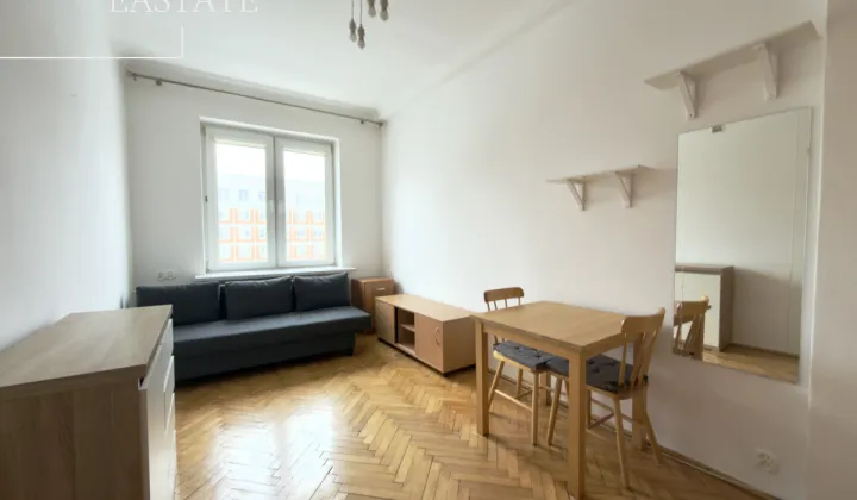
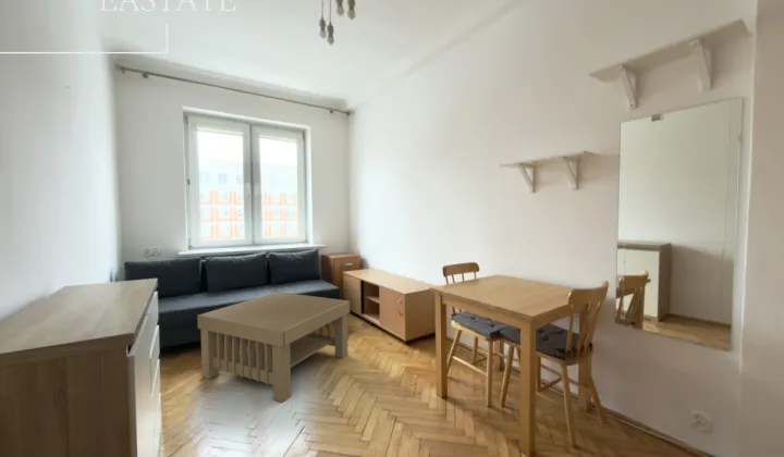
+ coffee table (280, 336)
